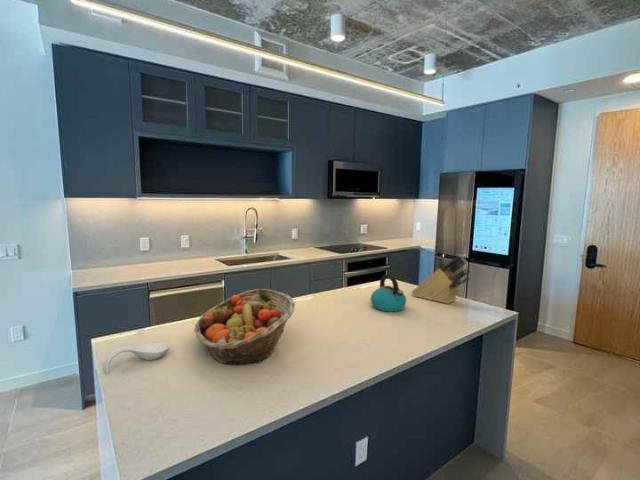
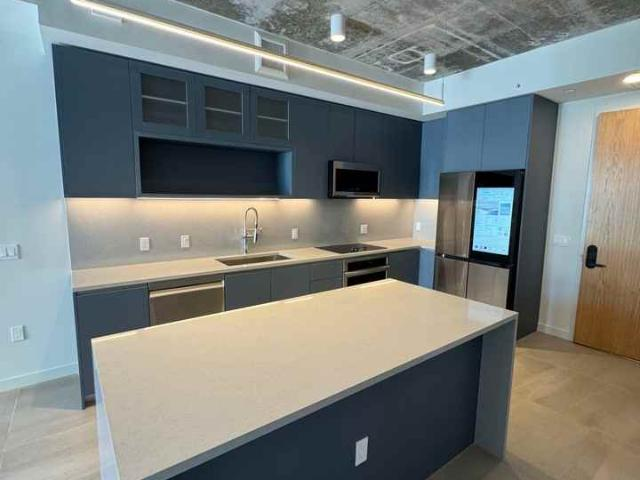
- kettle (390, 291)
- knife block (440, 276)
- fruit basket (245, 322)
- spoon rest (138, 353)
